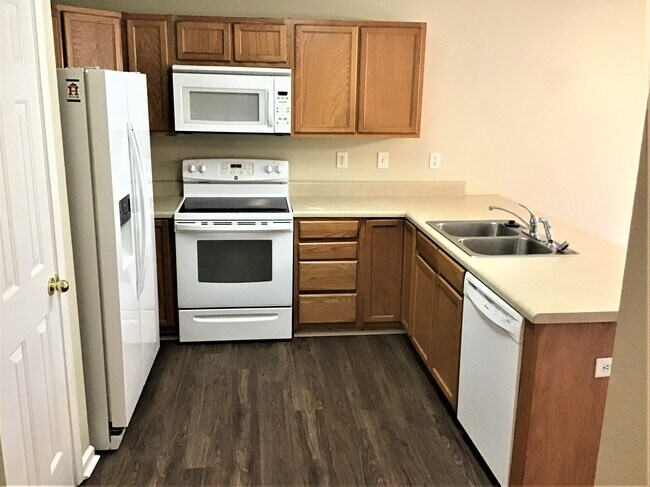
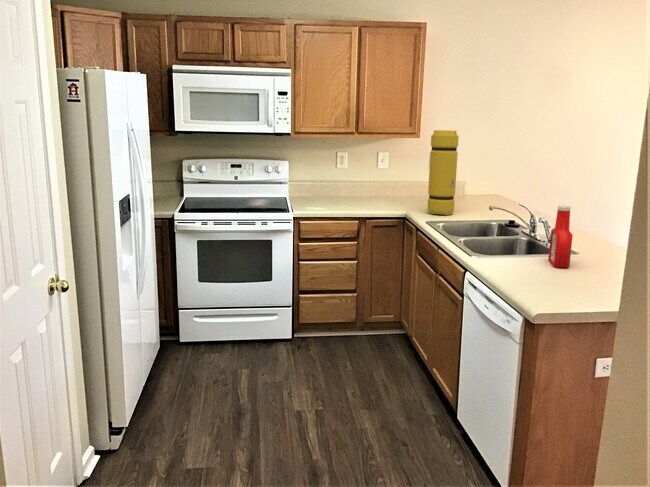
+ soap bottle (561, 235)
+ canister (442, 172)
